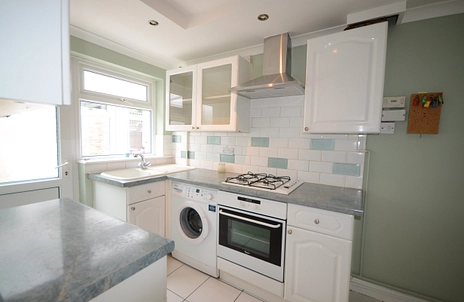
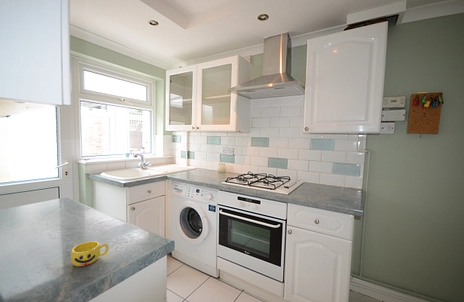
+ cup (90, 252)
